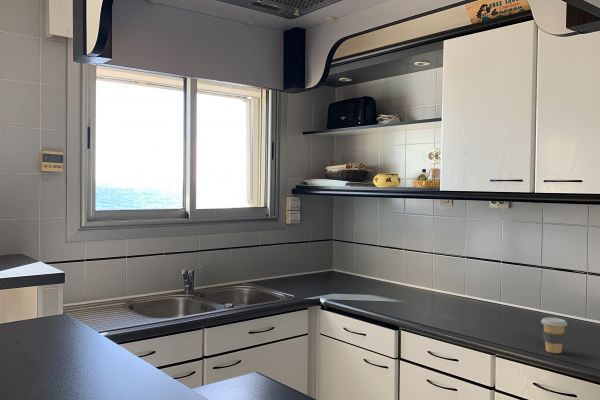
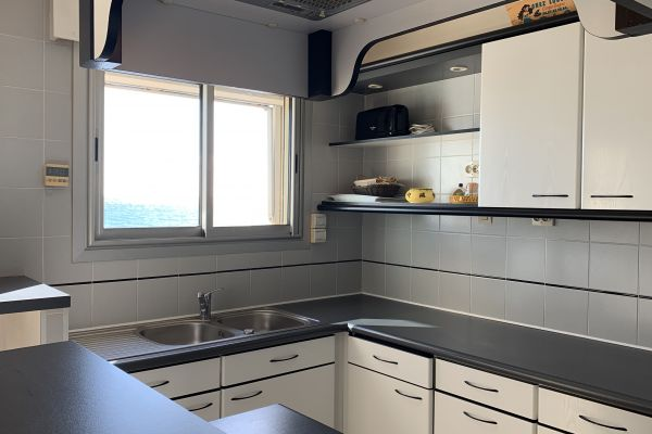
- coffee cup (553, 335)
